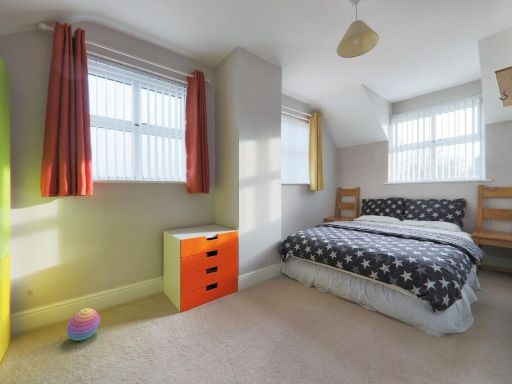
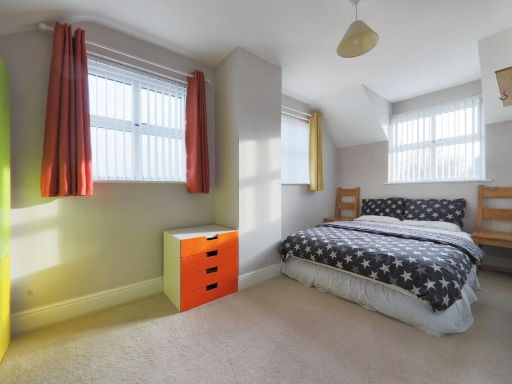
- stacking toy (84, 322)
